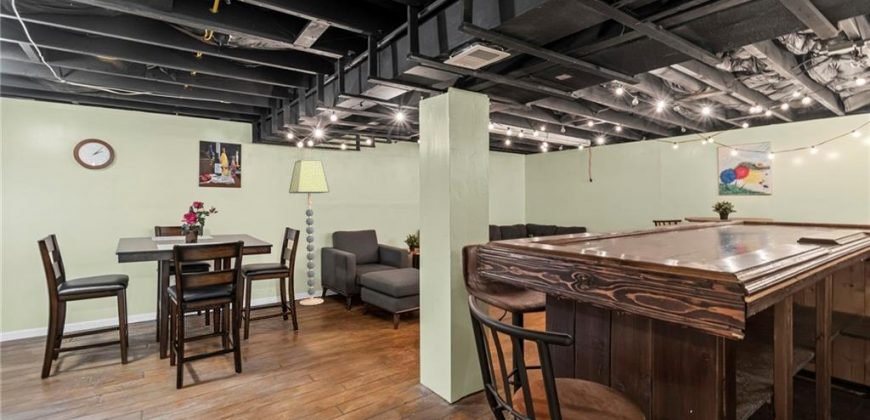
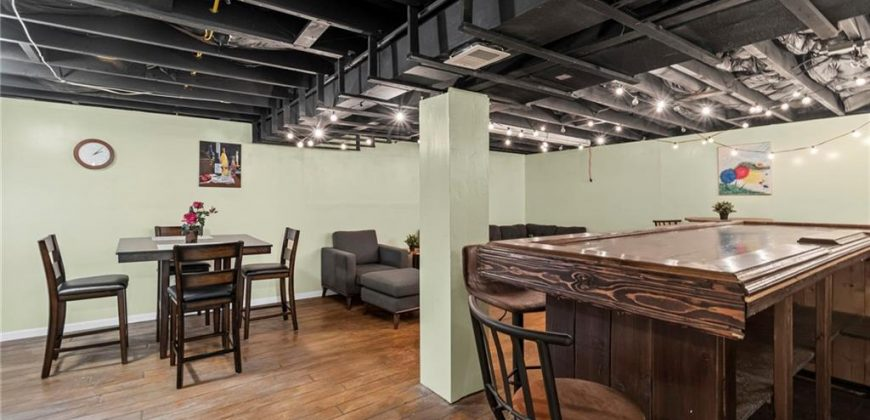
- floor lamp (309, 231)
